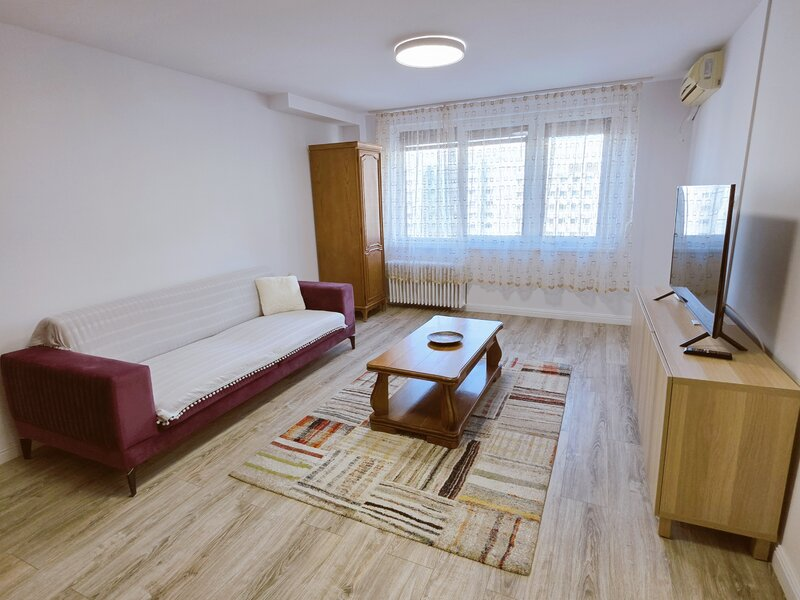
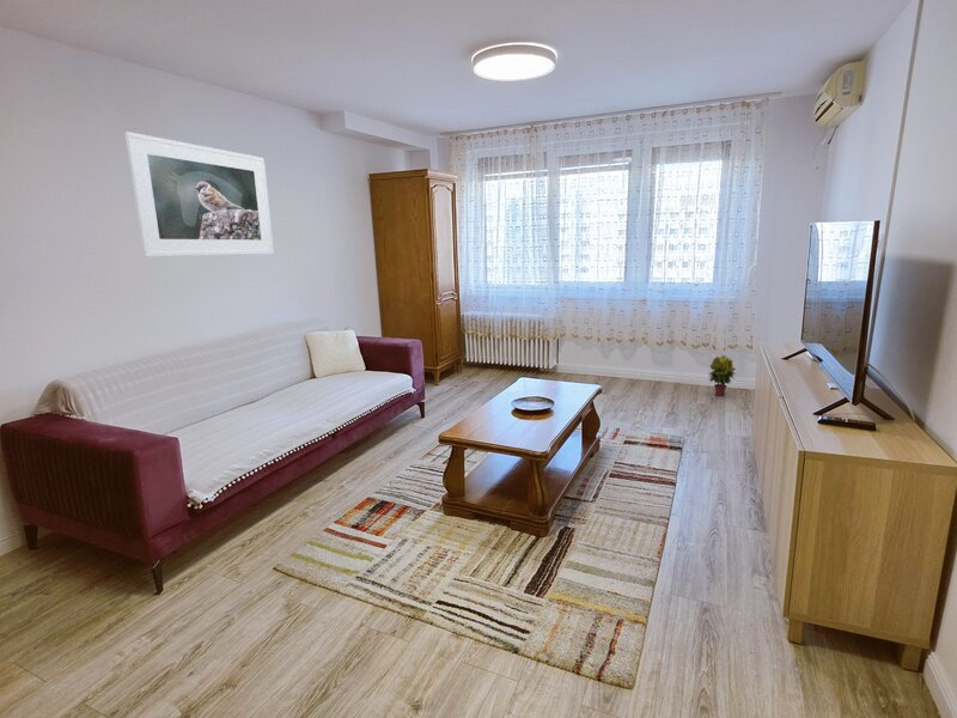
+ potted plant (721, 375)
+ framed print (209, 201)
